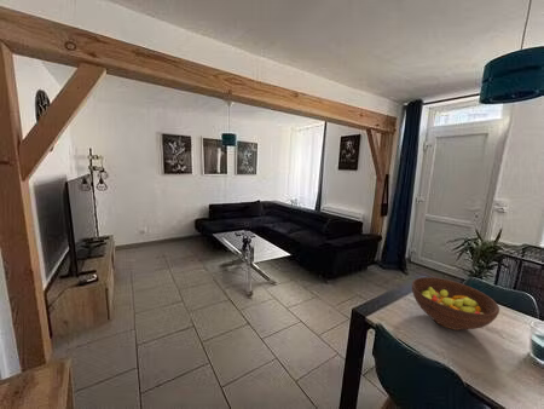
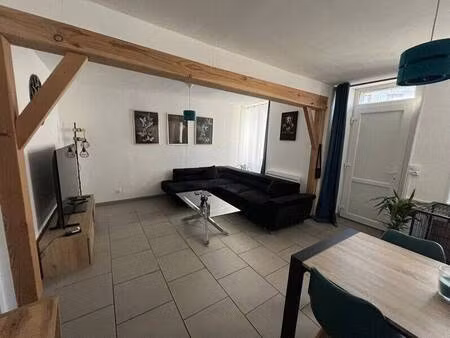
- fruit bowl (448, 307)
